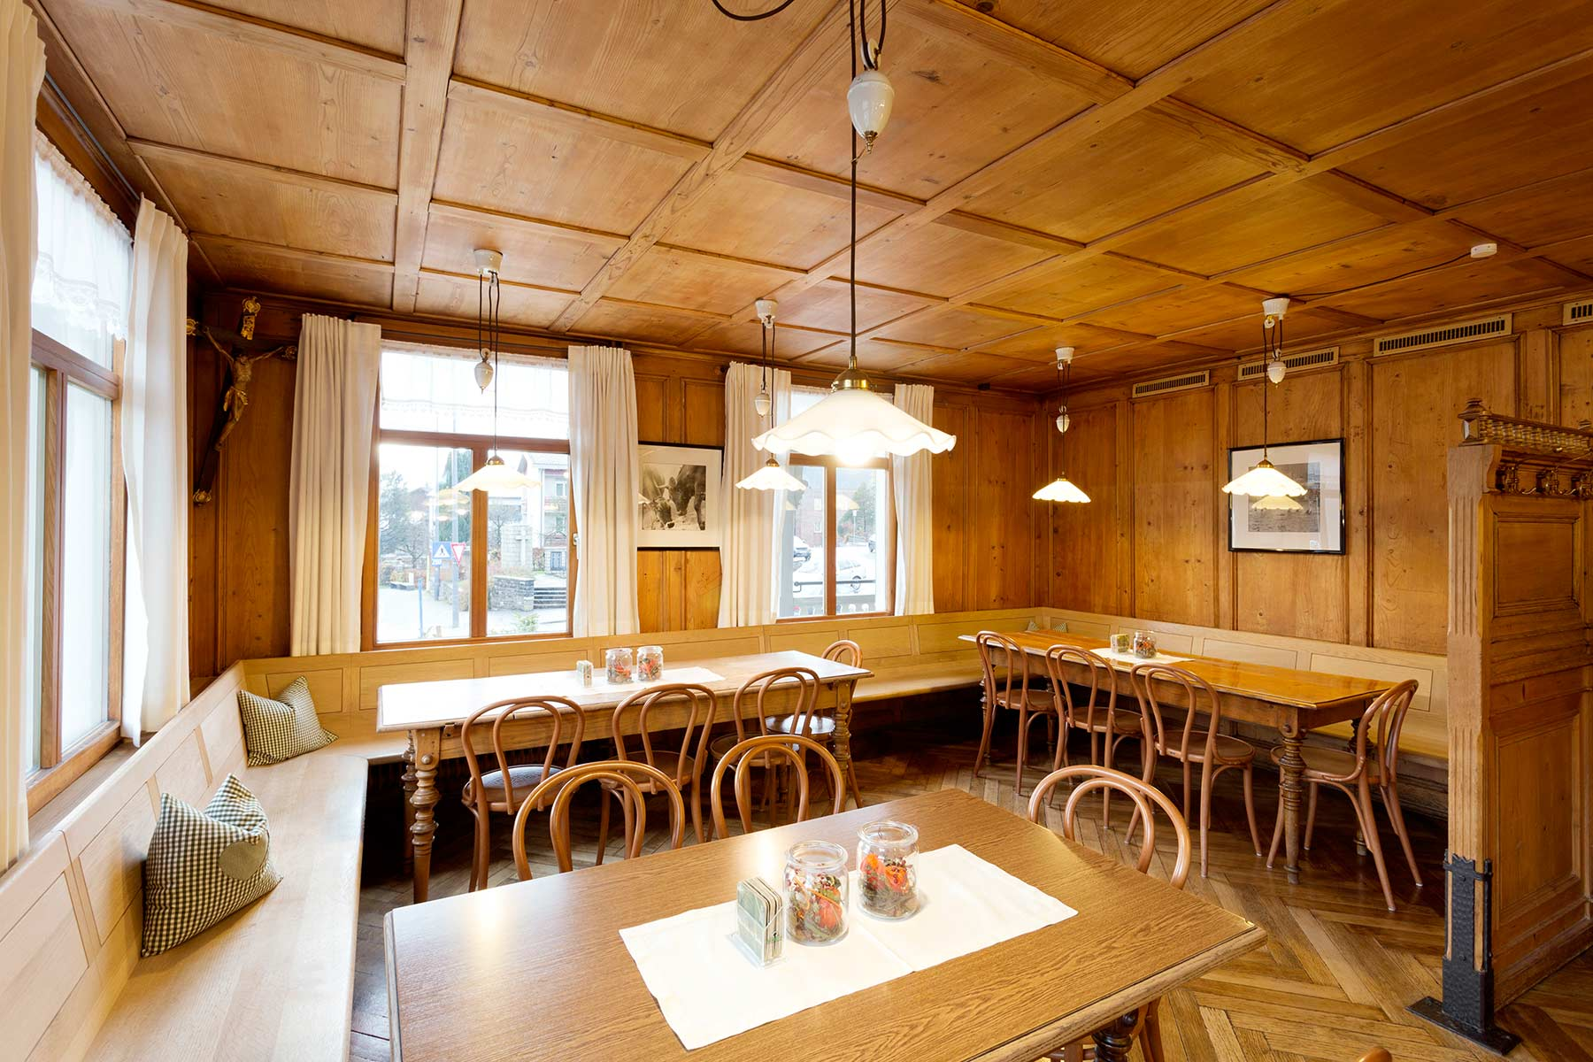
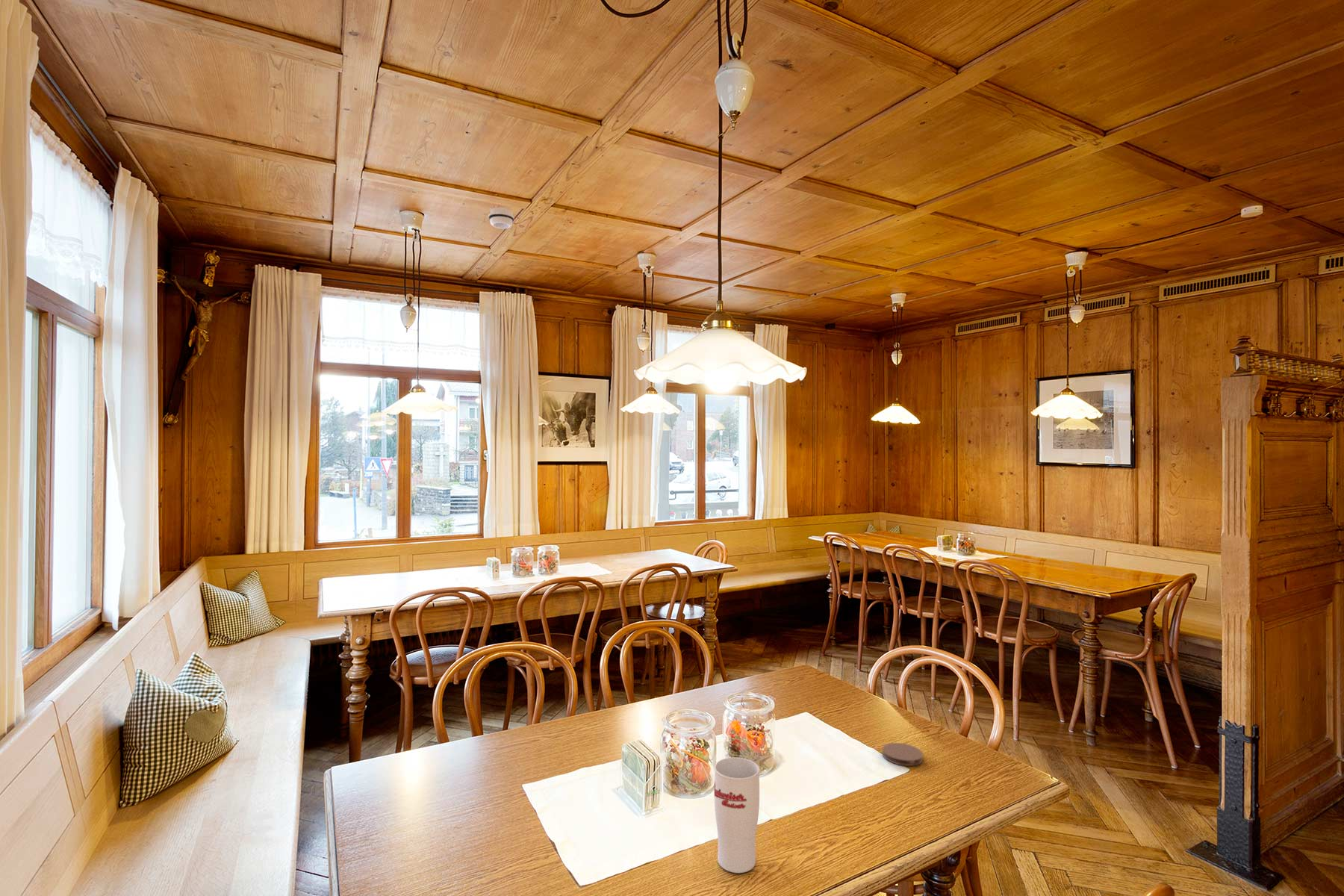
+ coaster (902, 753)
+ smoke detector (501, 218)
+ cup (736, 815)
